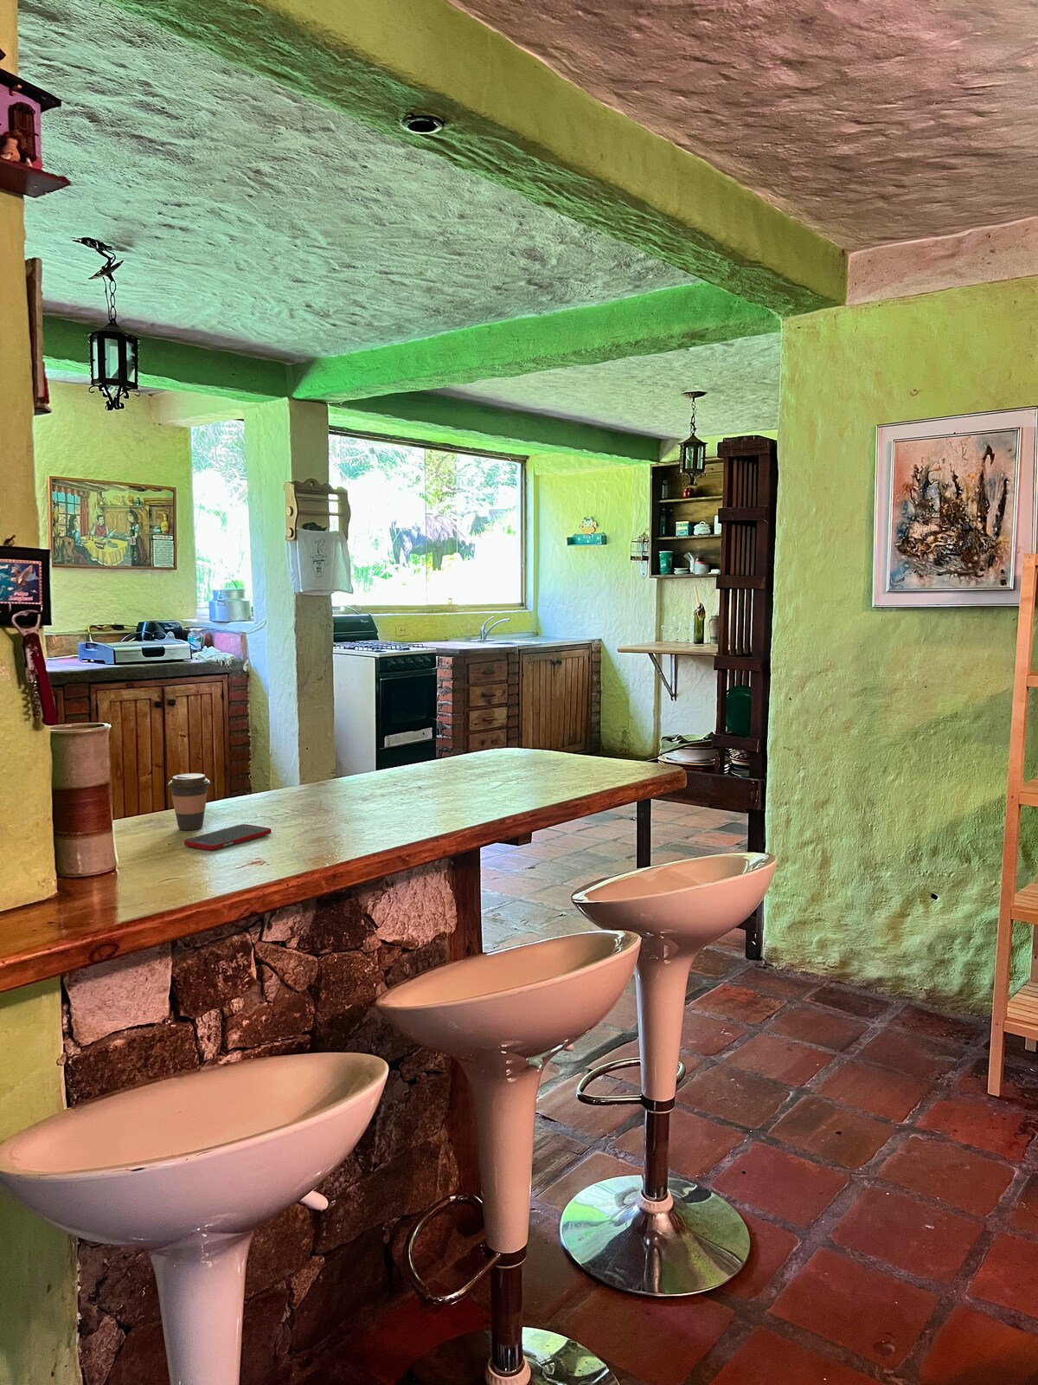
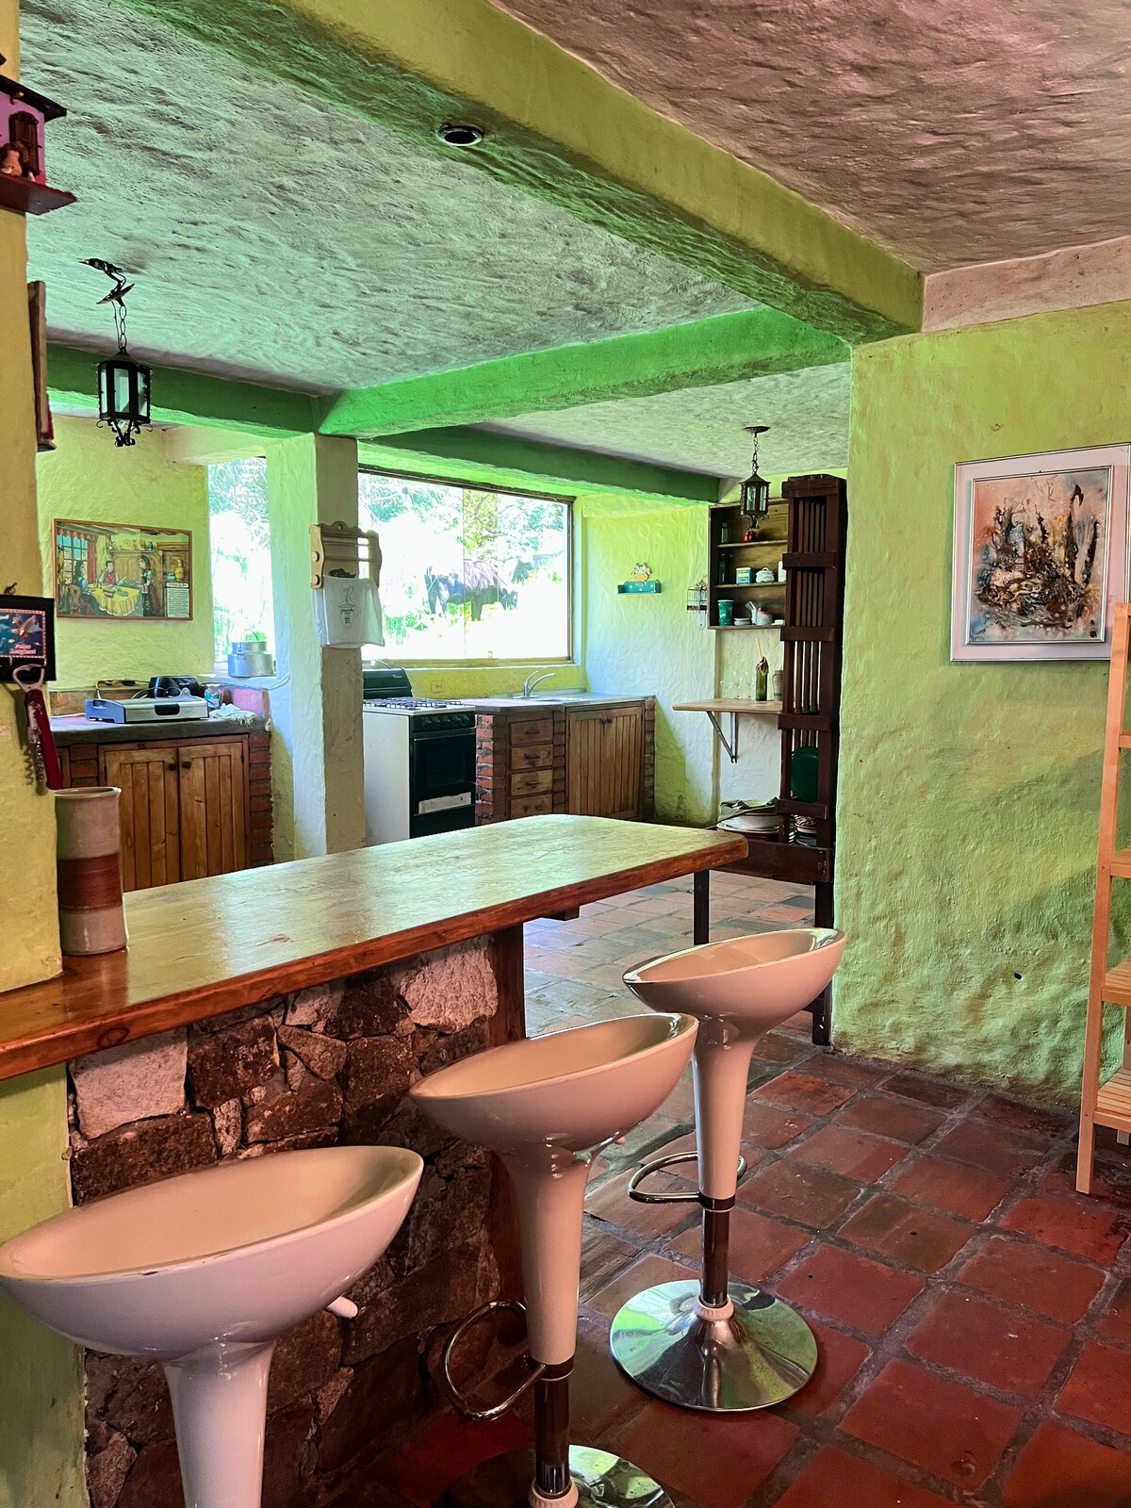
- coffee cup (190, 802)
- cell phone (228, 836)
